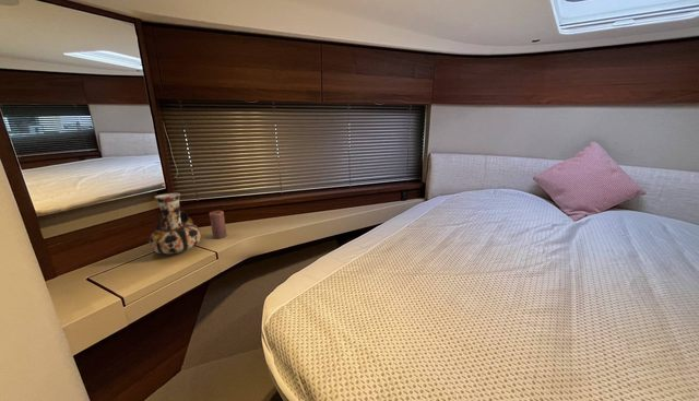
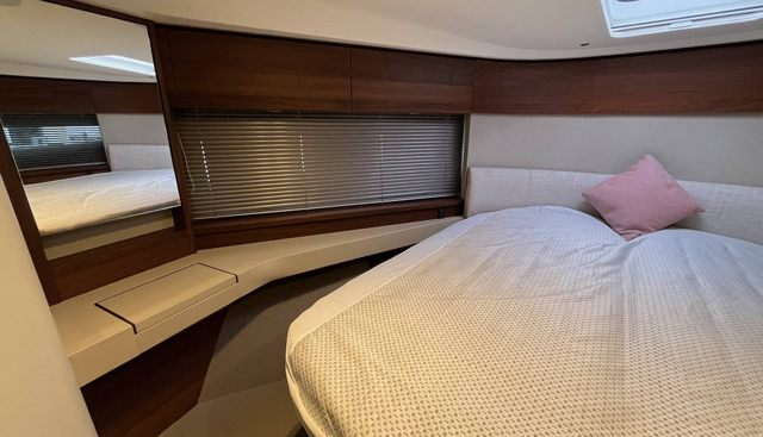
- candle (217, 224)
- vase (173, 222)
